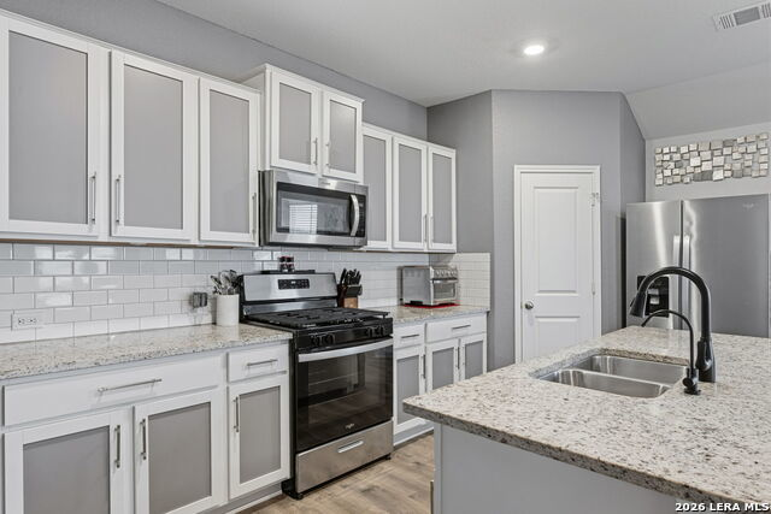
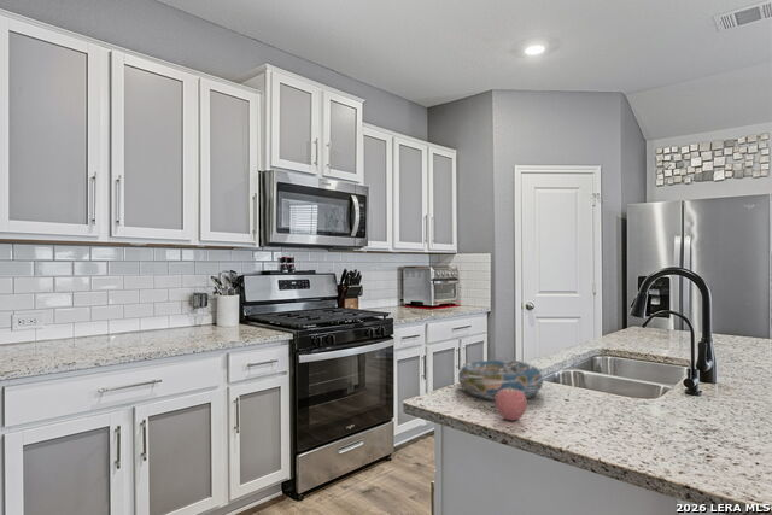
+ decorative bowl (499, 378)
+ apple (510, 403)
